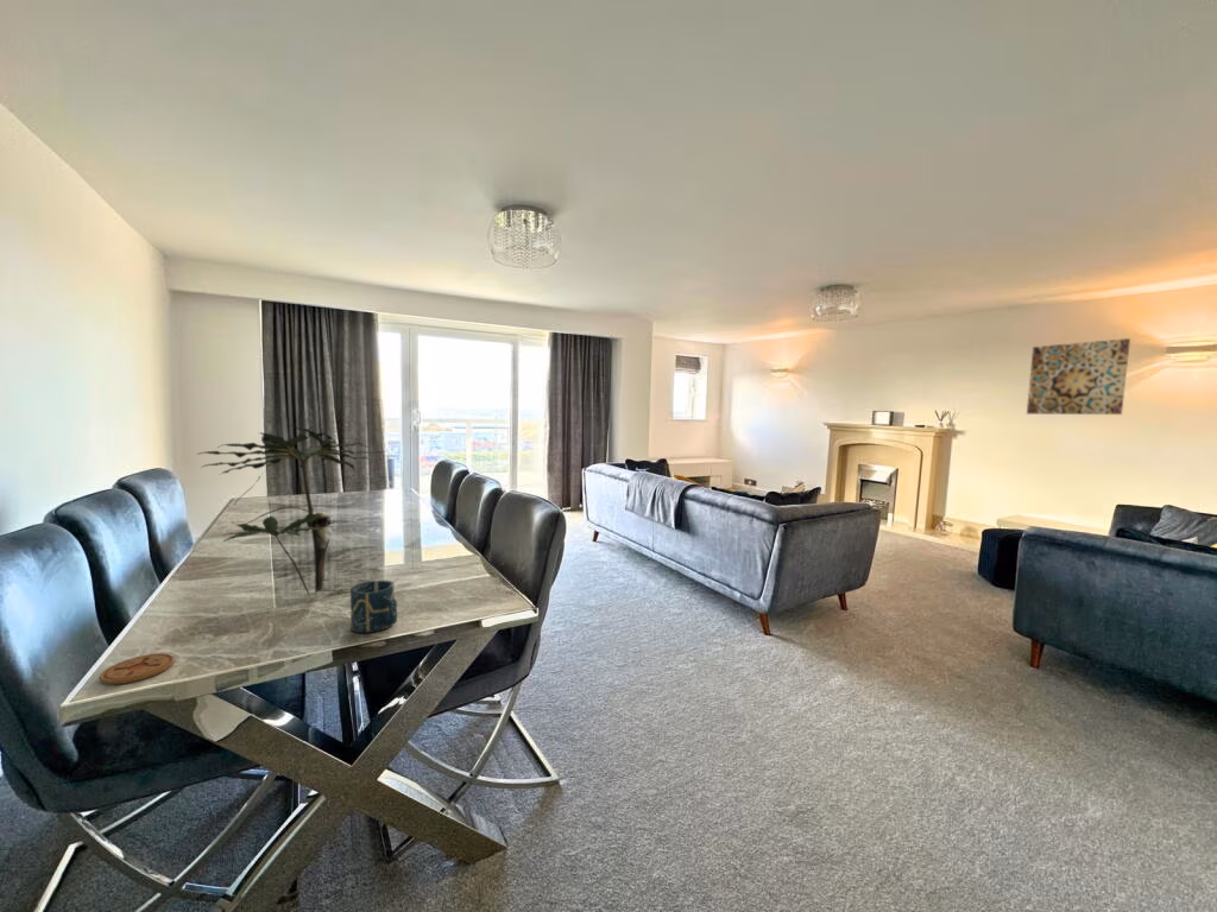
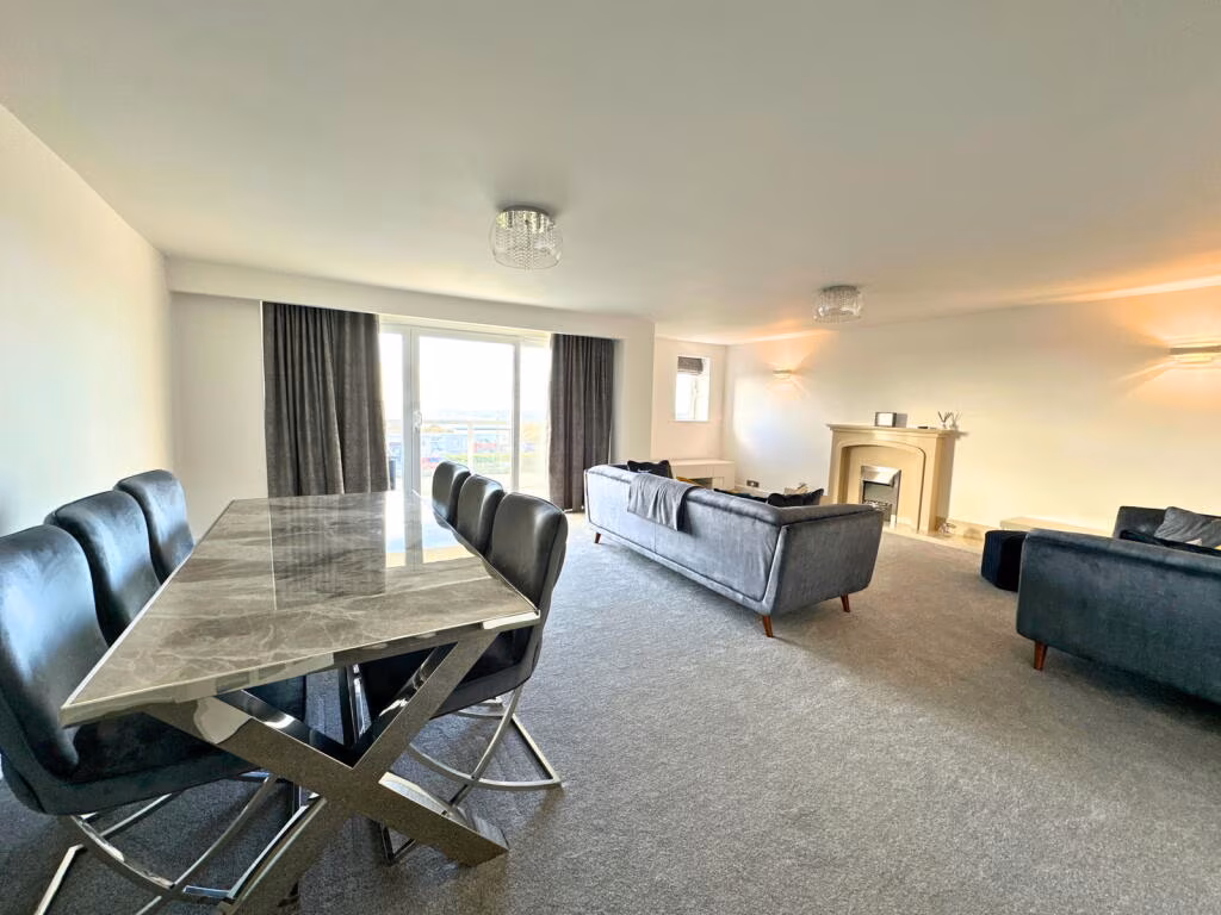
- coaster (138, 667)
- wall art (1074, 379)
- plant (304, 509)
- cup (377, 607)
